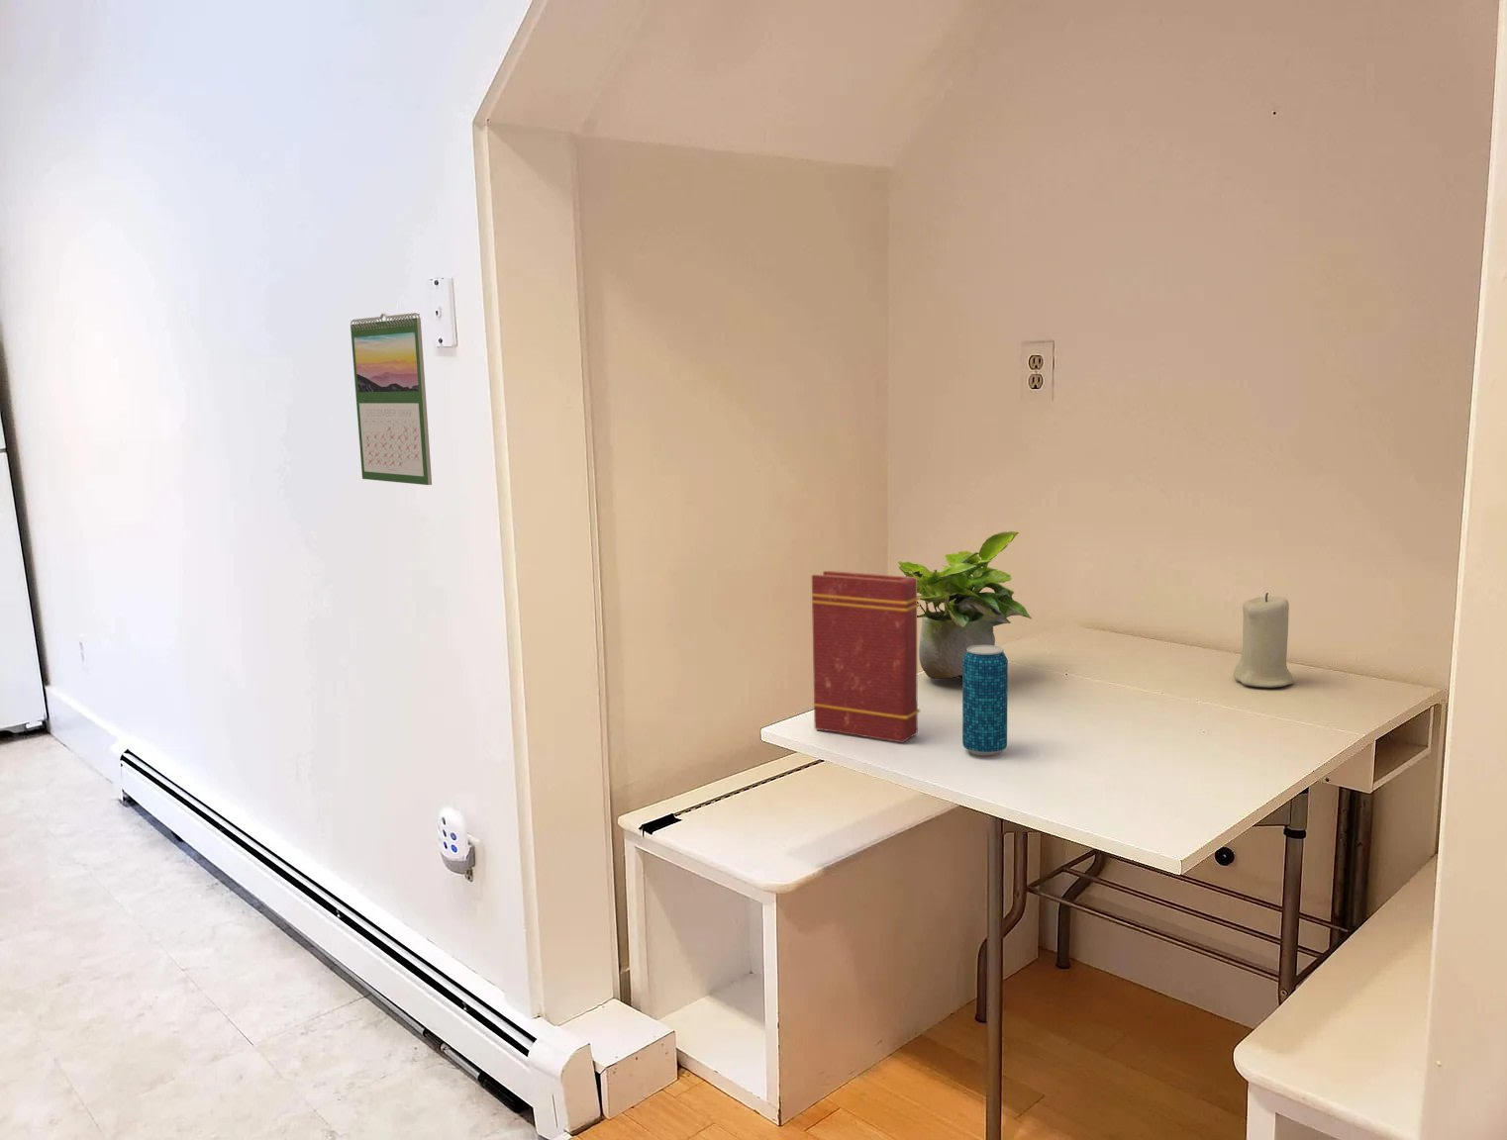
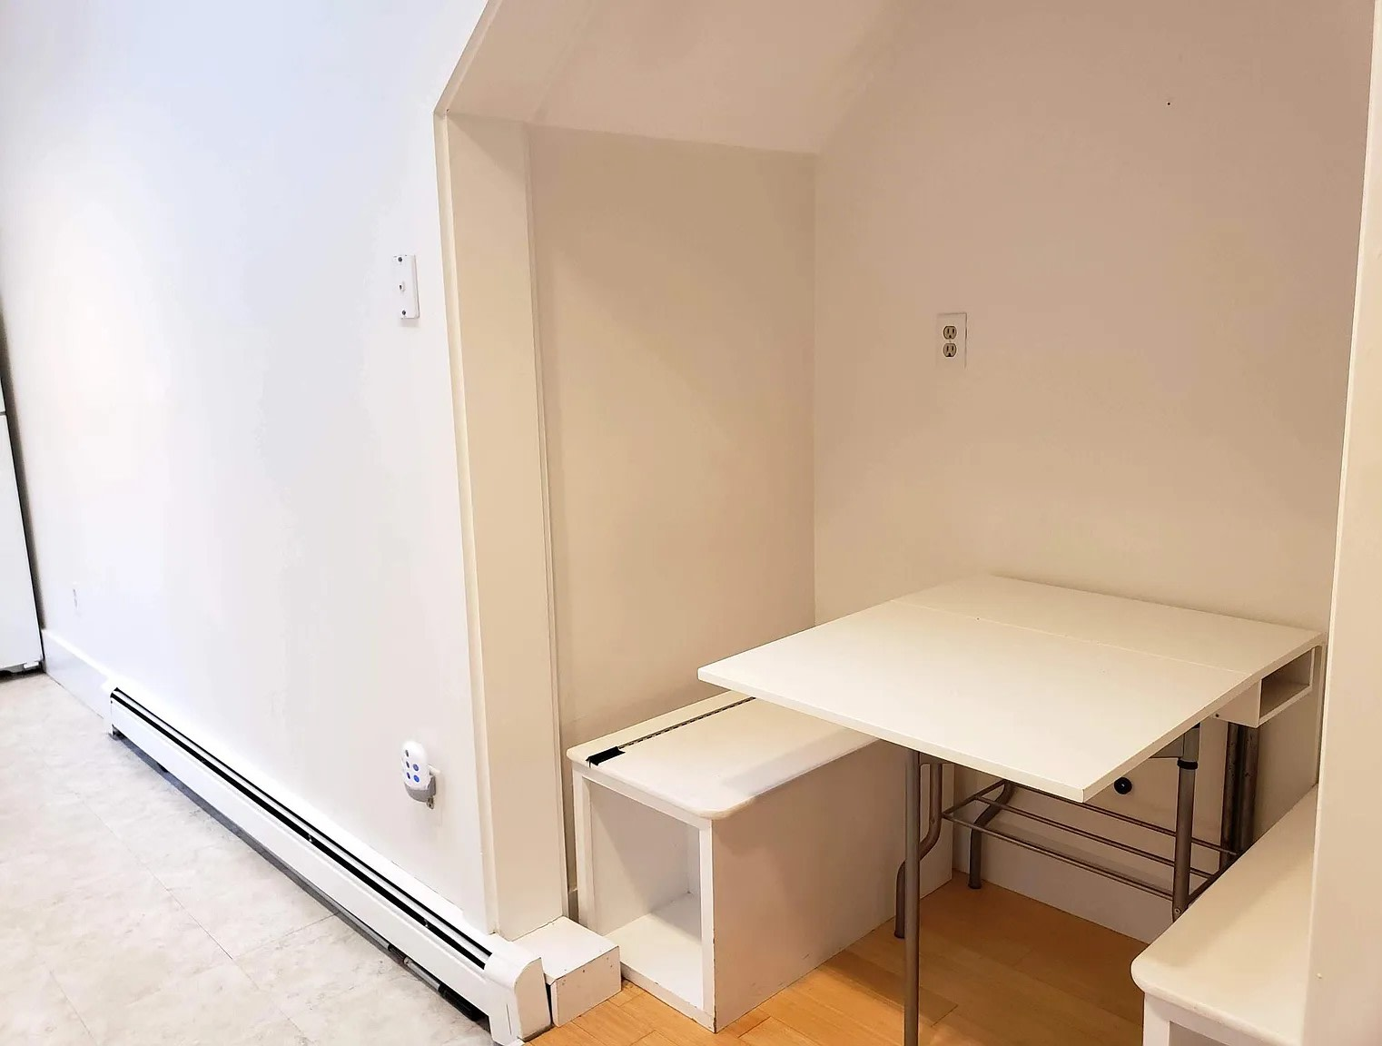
- calendar (389, 398)
- potted plant (962, 611)
- candle (1265, 636)
- beverage can (985, 699)
- book (865, 654)
